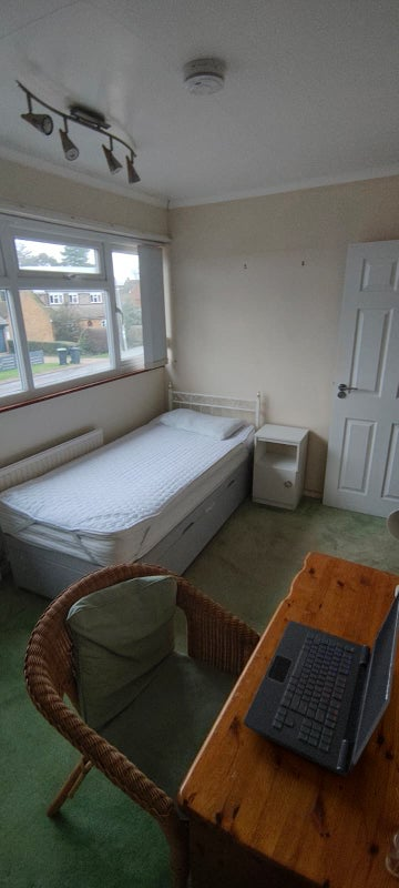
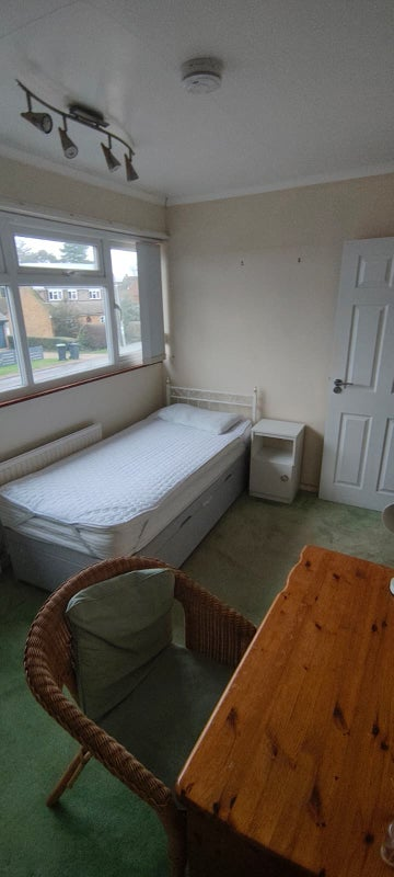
- laptop computer (326, 653)
